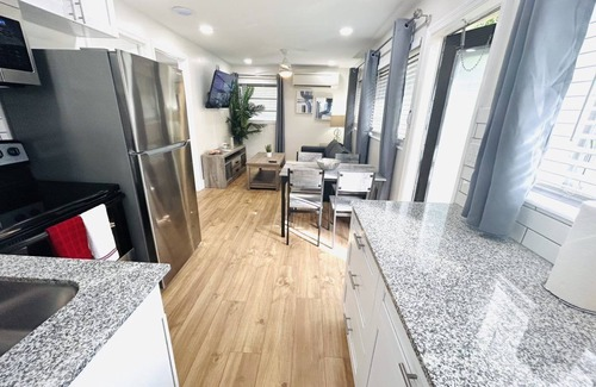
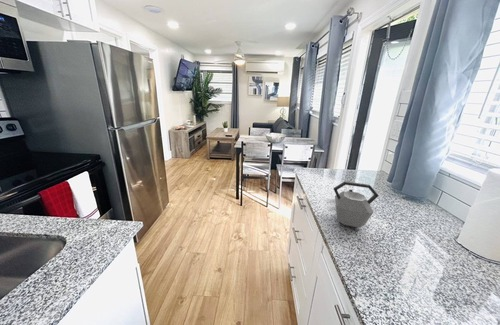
+ kettle (350, 195)
